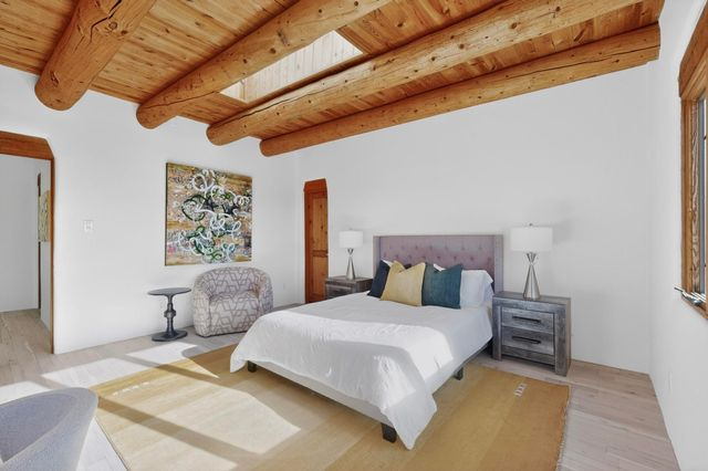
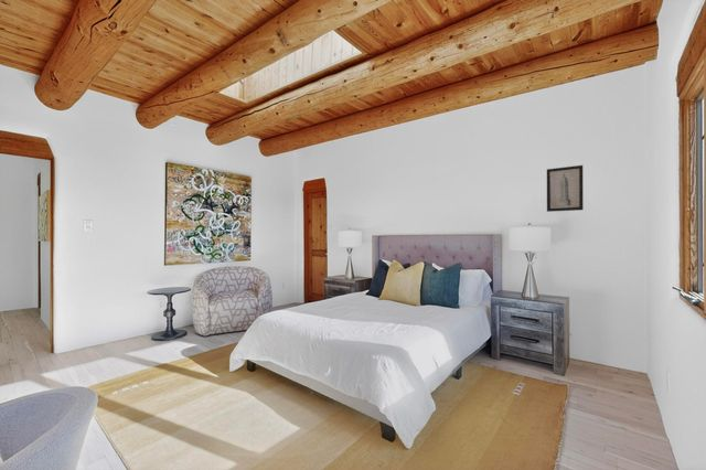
+ wall art (564, 189)
